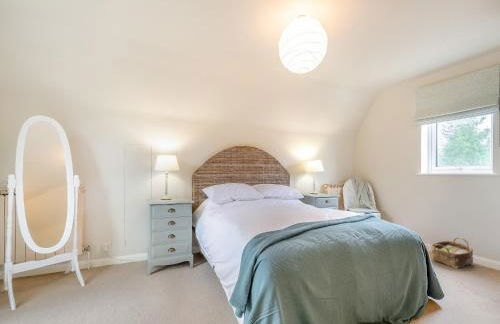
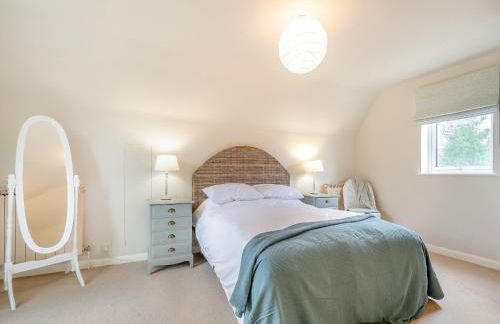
- woven basket (451, 251)
